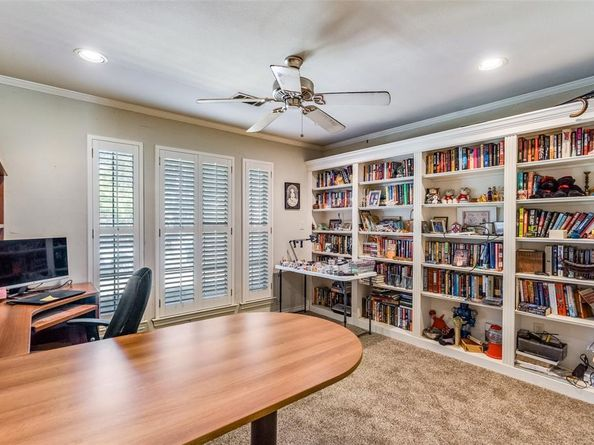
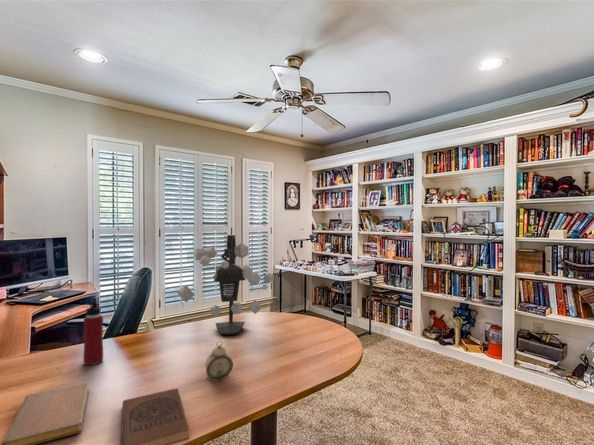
+ water bottle (93, 330)
+ desk lamp (226, 284)
+ alarm clock (218, 359)
+ notebook (51, 412)
+ book (153, 418)
